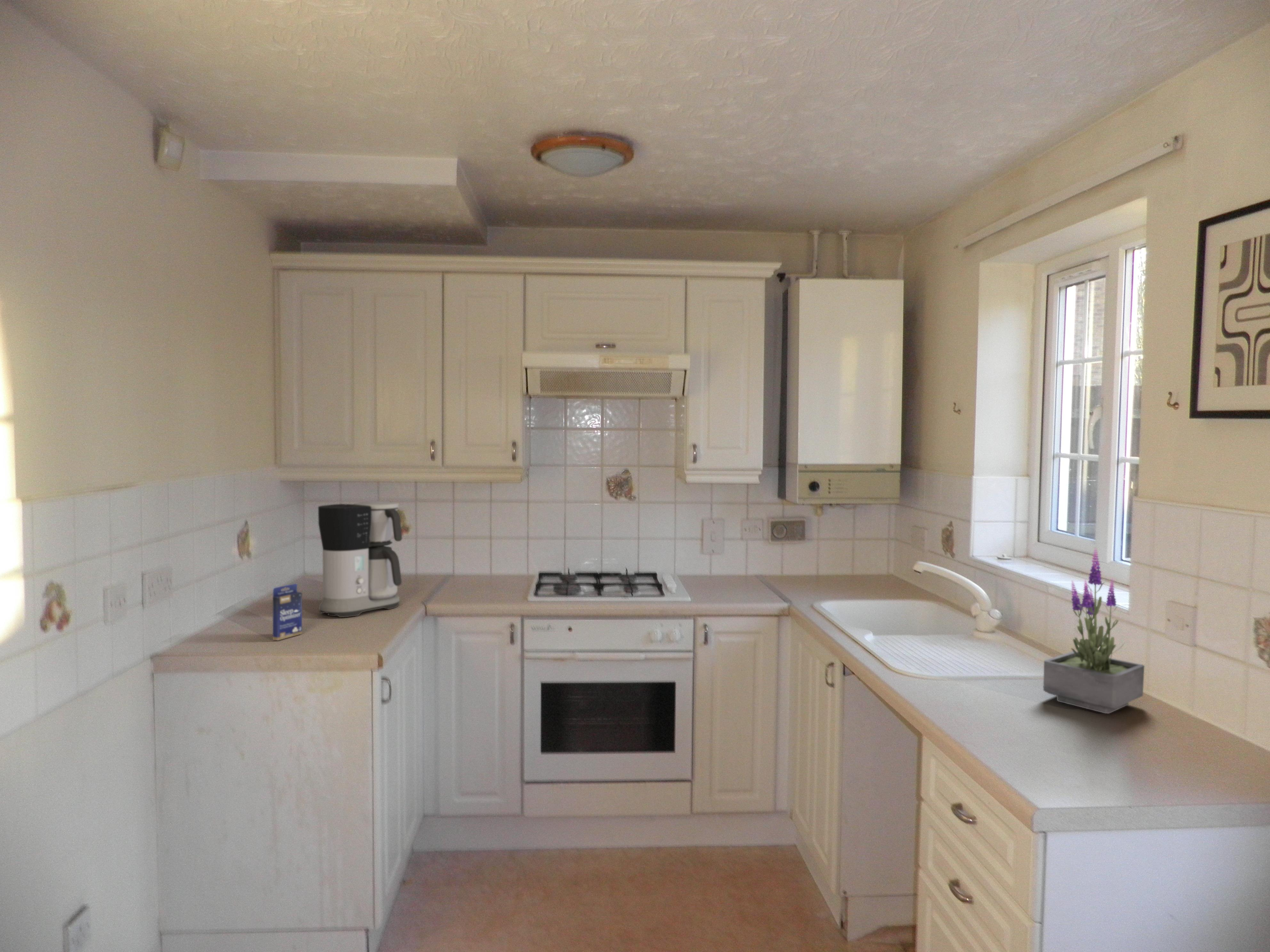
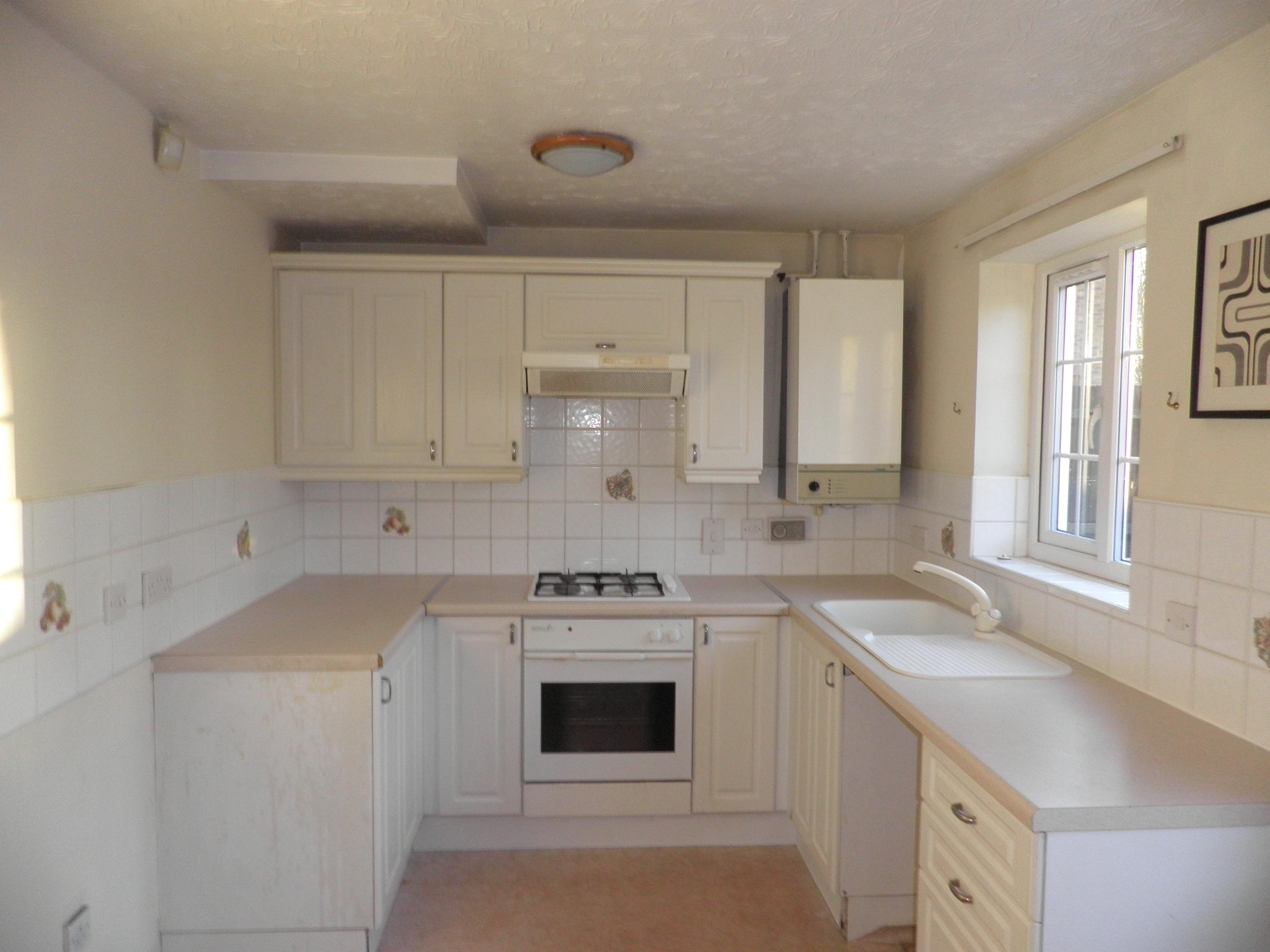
- coffee maker (364, 557)
- small box (287, 611)
- potted plant (1095, 625)
